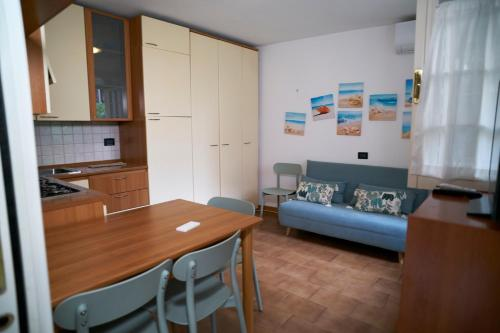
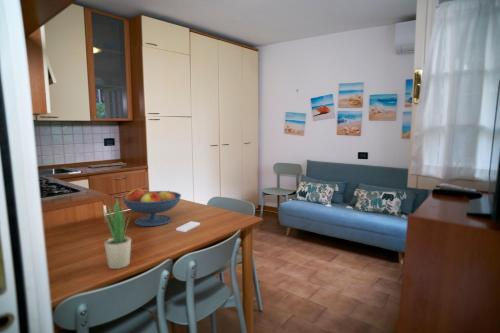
+ fruit bowl (152, 204)
+ potted plant (117, 229)
